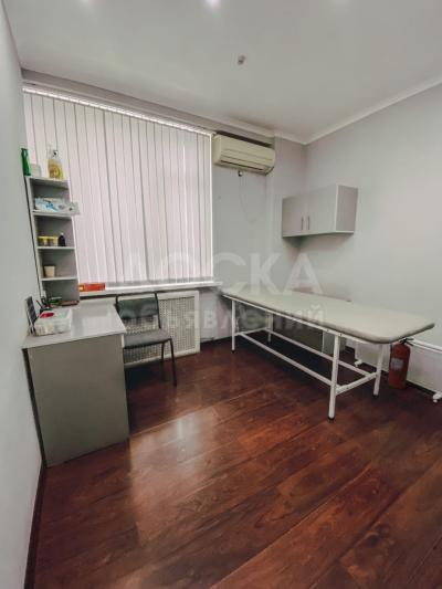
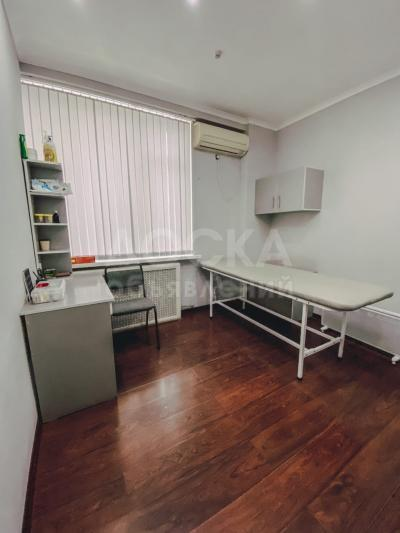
- fire extinguisher (399, 360)
